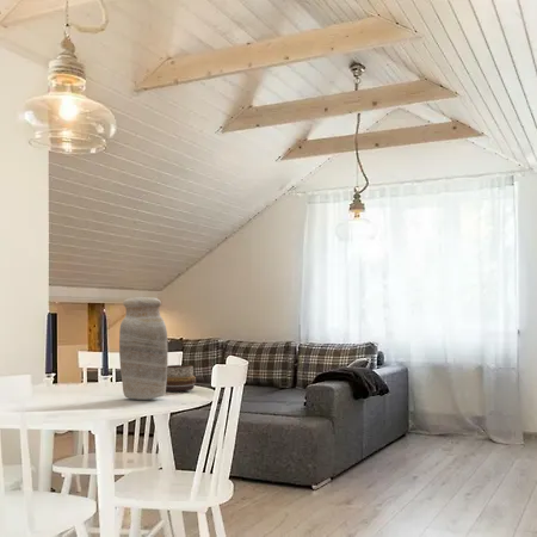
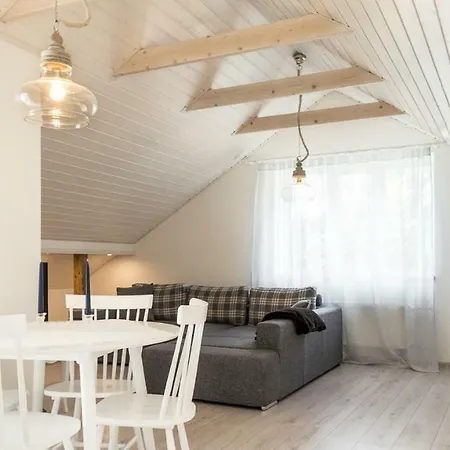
- decorative bowl (178, 378)
- vase (143, 347)
